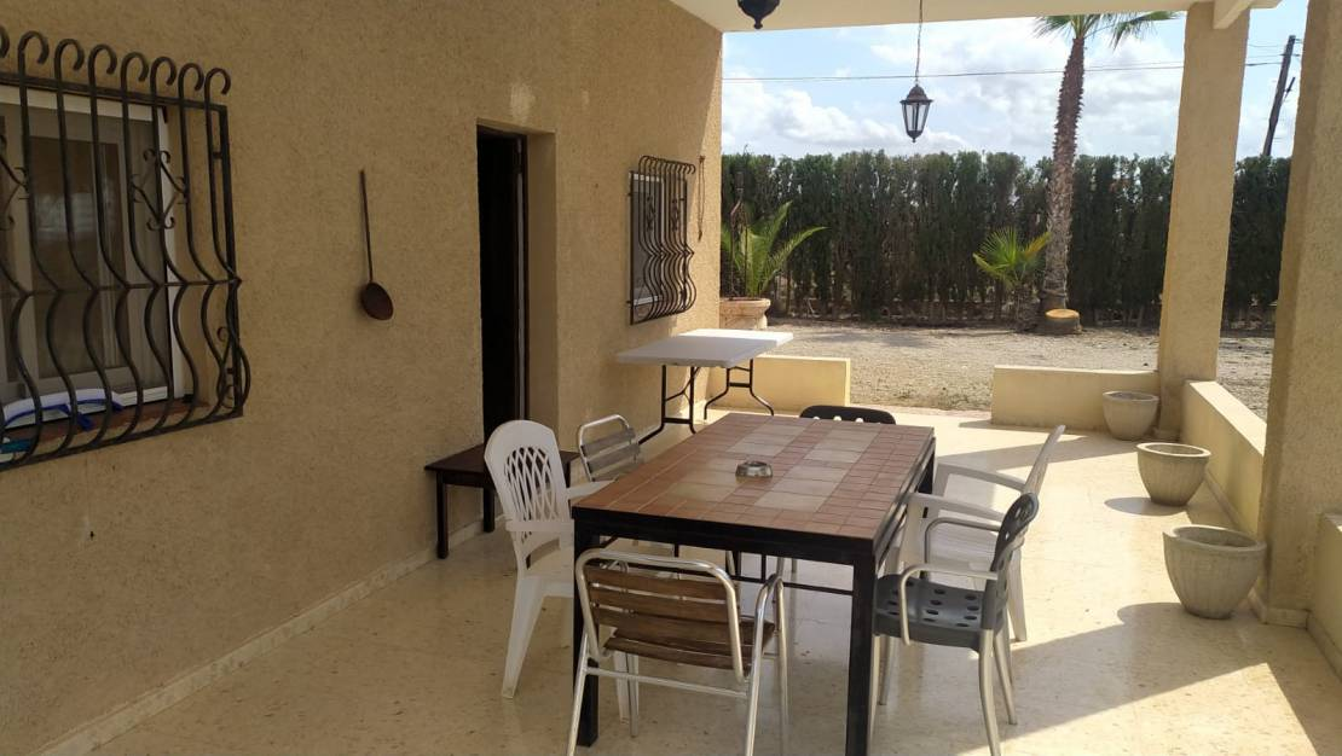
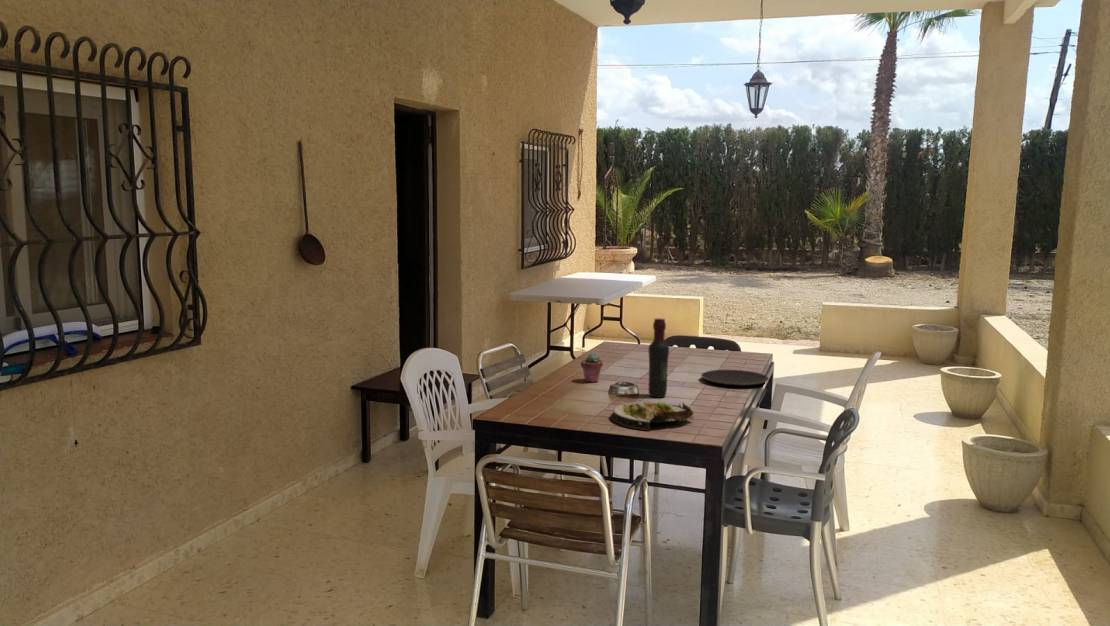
+ wine bottle (658, 357)
+ salad plate (649, 410)
+ plate (734, 378)
+ potted succulent (591, 366)
